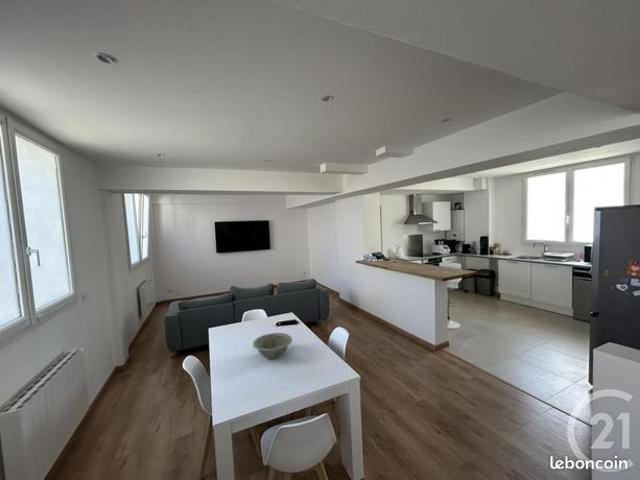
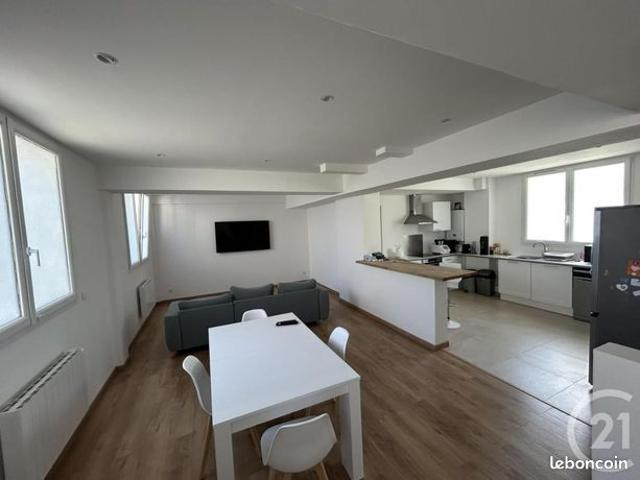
- decorative bowl (273, 347)
